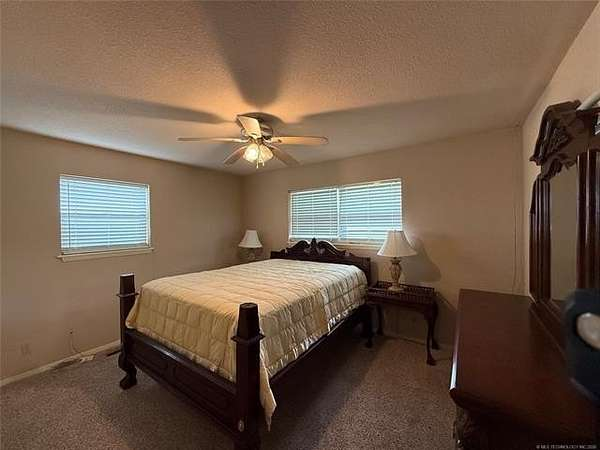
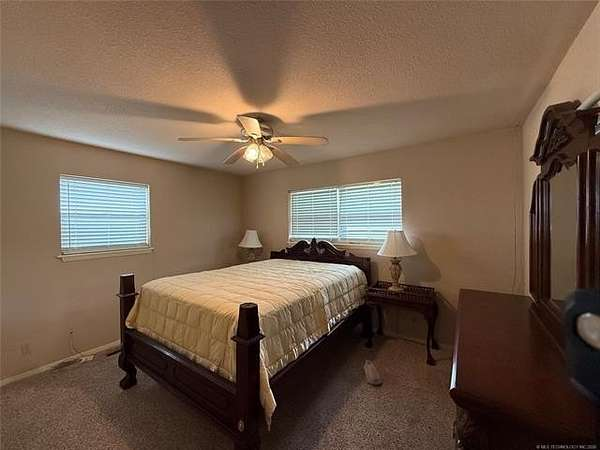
+ shoe (371, 370)
